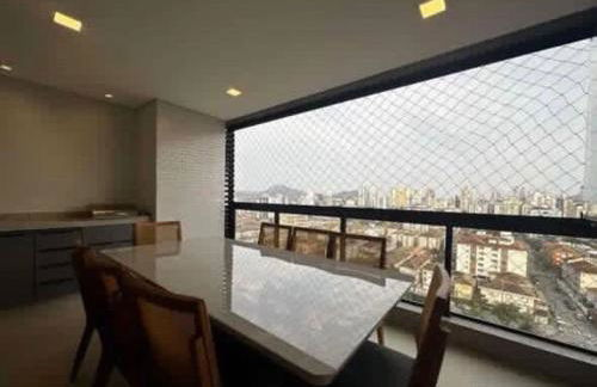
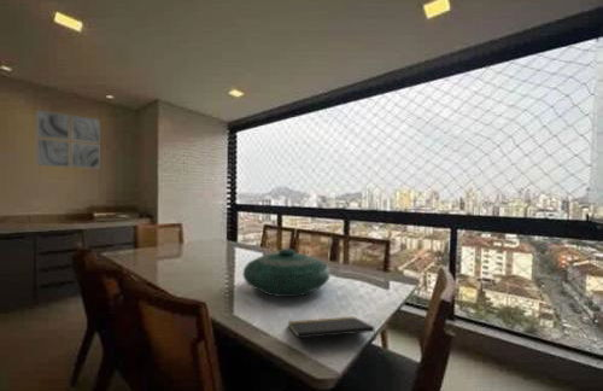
+ wall art (69, 141)
+ decorative bowl (286, 268)
+ notepad (328, 326)
